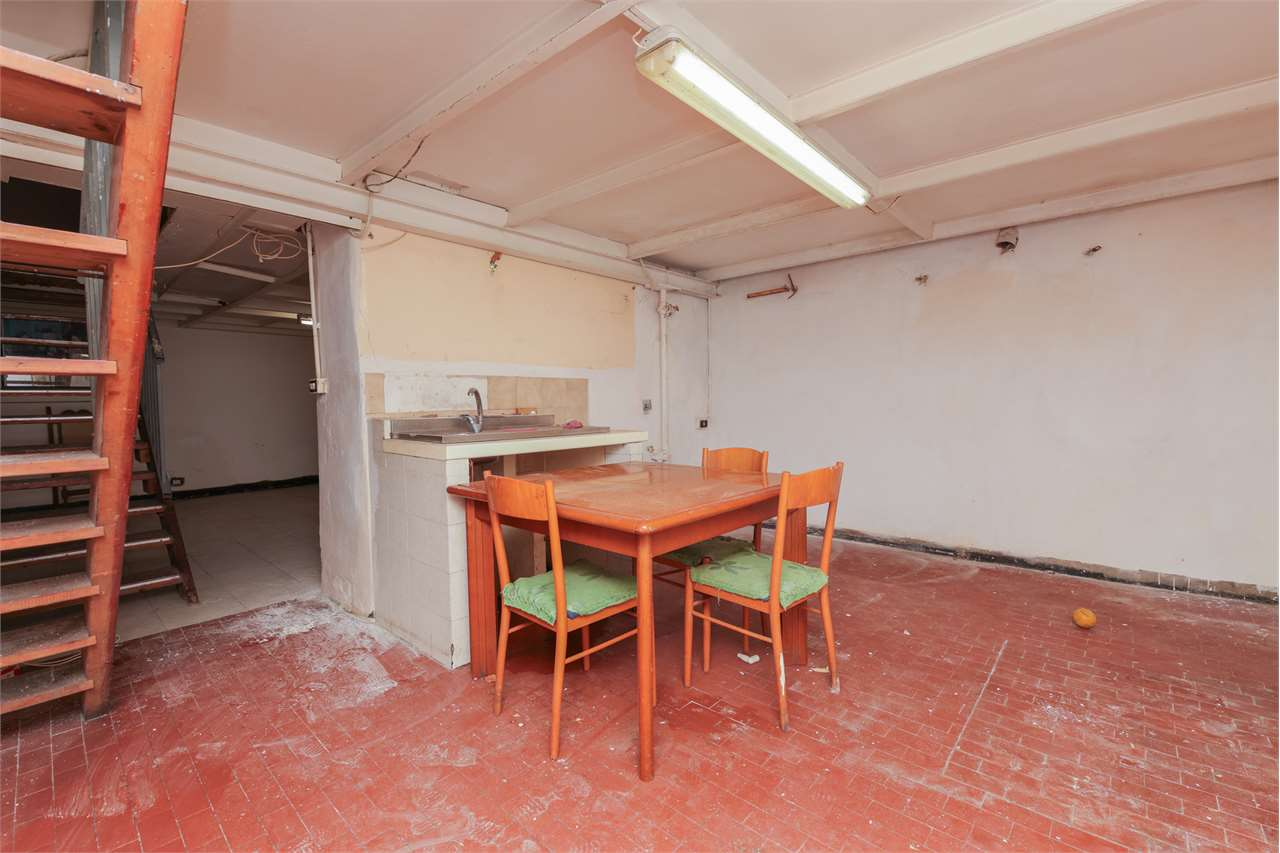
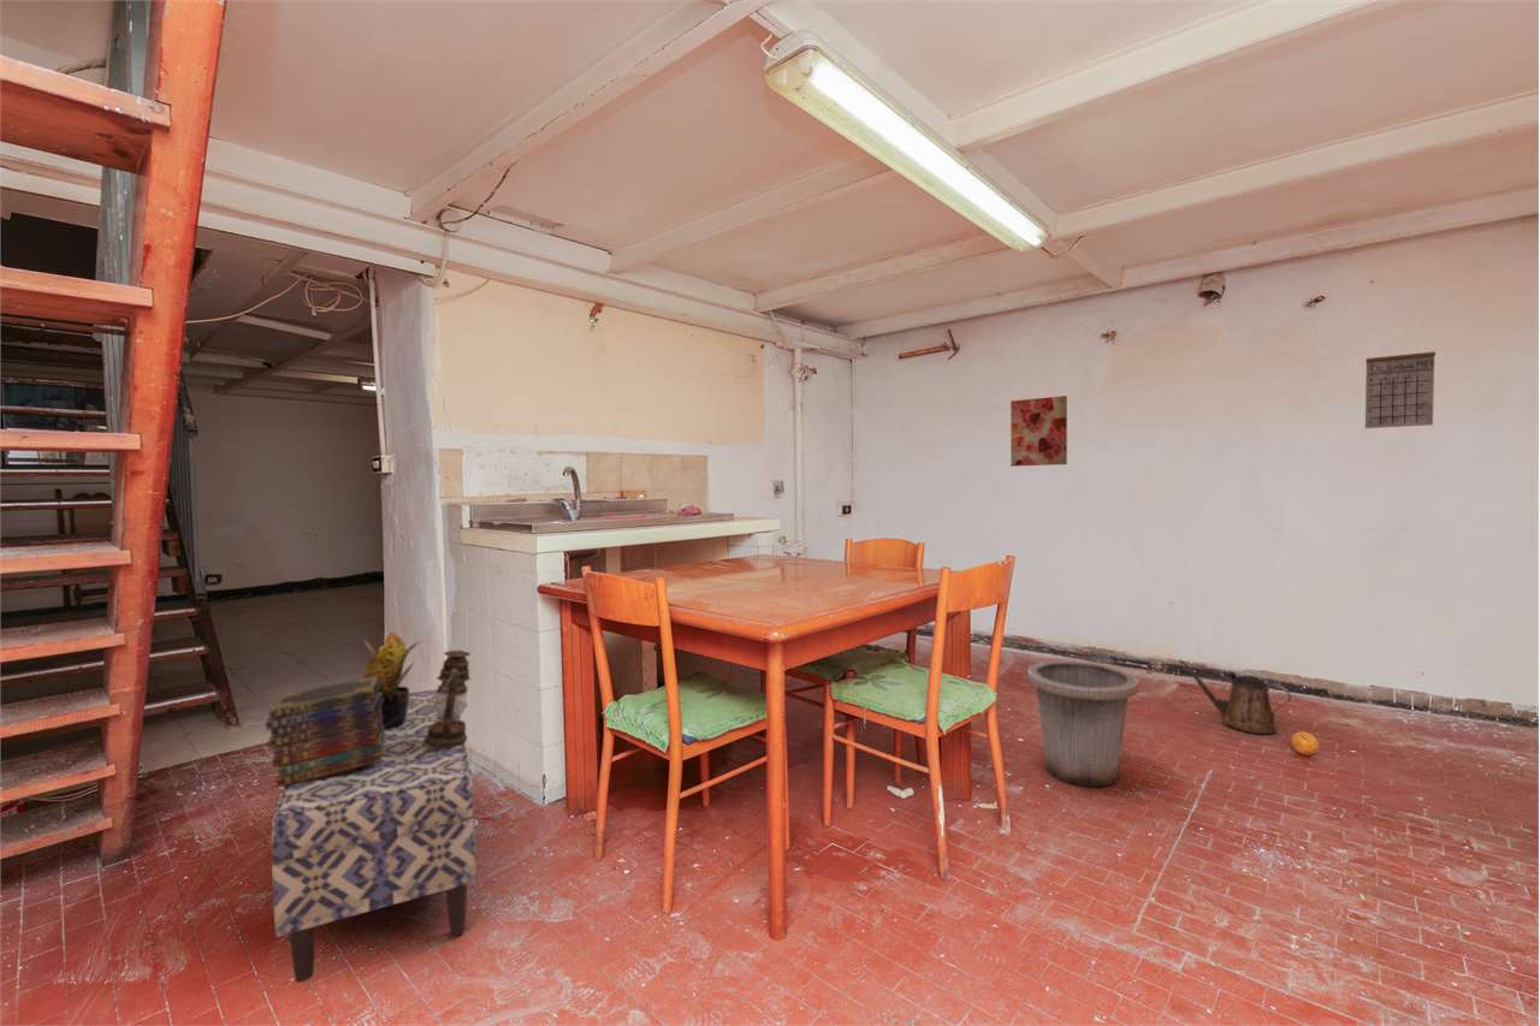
+ trash can (1080, 723)
+ wall art (1037, 432)
+ calendar (1399, 382)
+ potted plant (389, 675)
+ book stack (334, 730)
+ bench (386, 802)
+ lantern (442, 698)
+ watering can (1231, 695)
